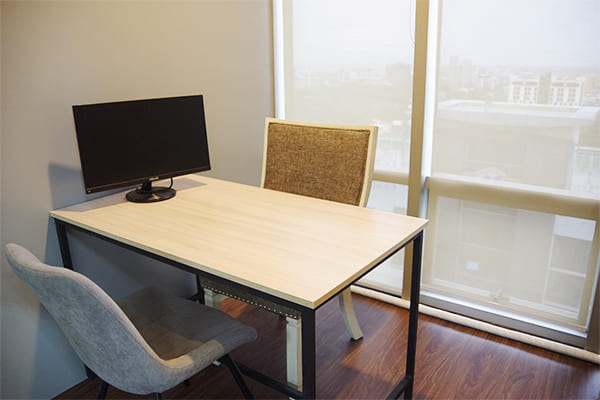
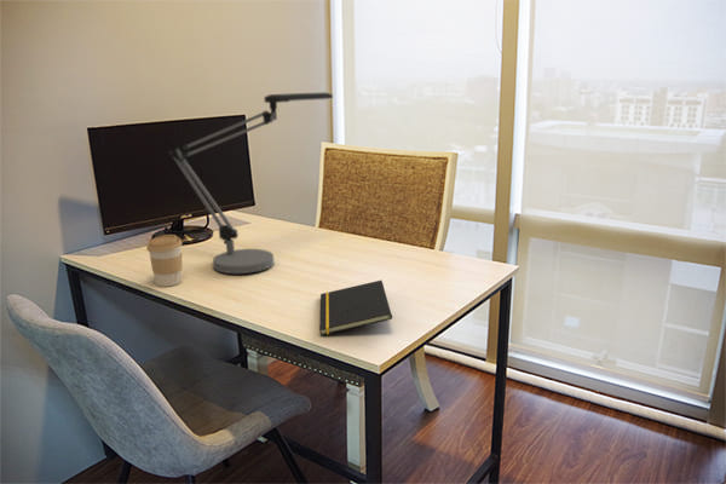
+ coffee cup (166, 259)
+ desk lamp (242, 133)
+ notepad (353, 305)
